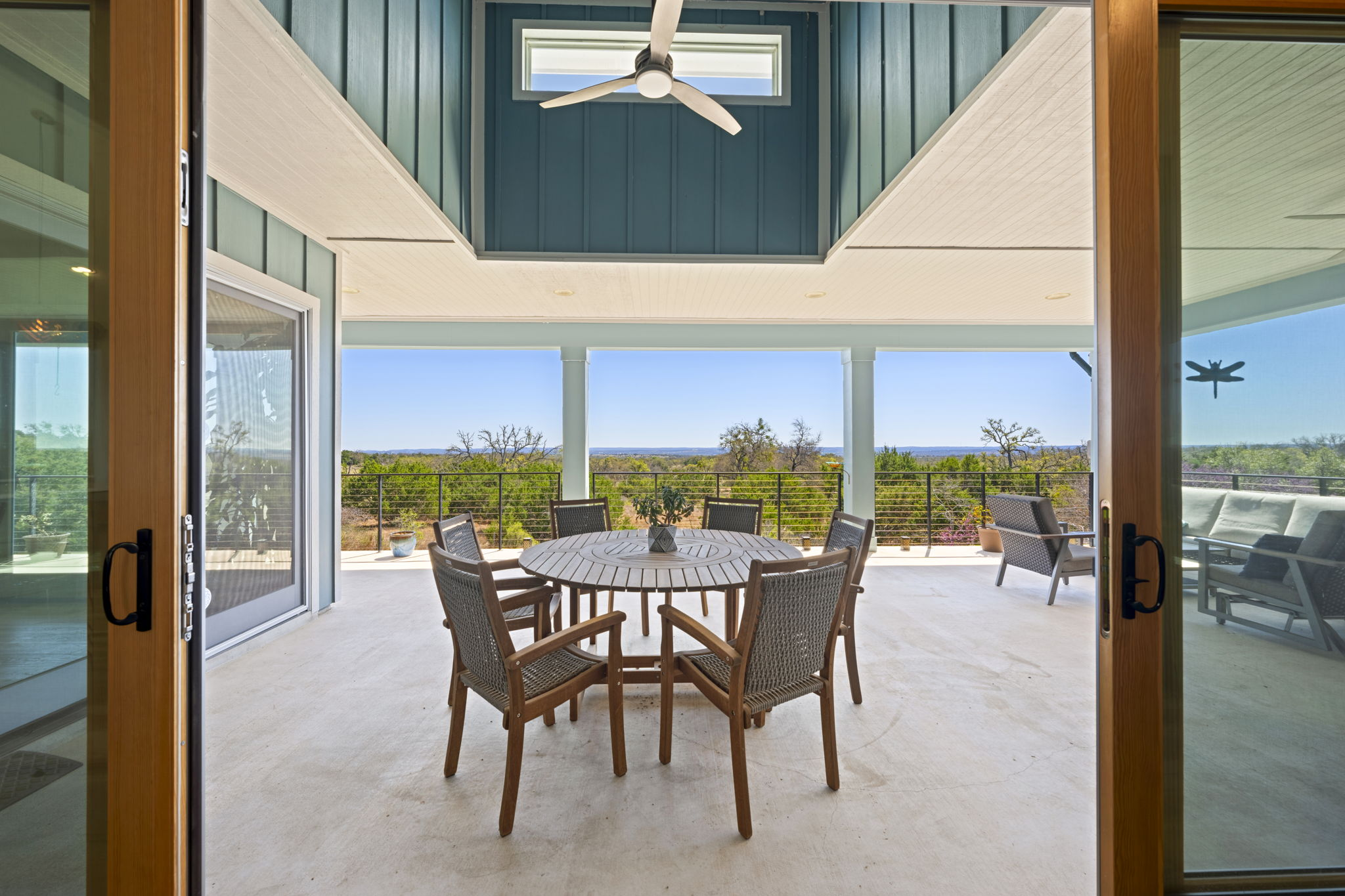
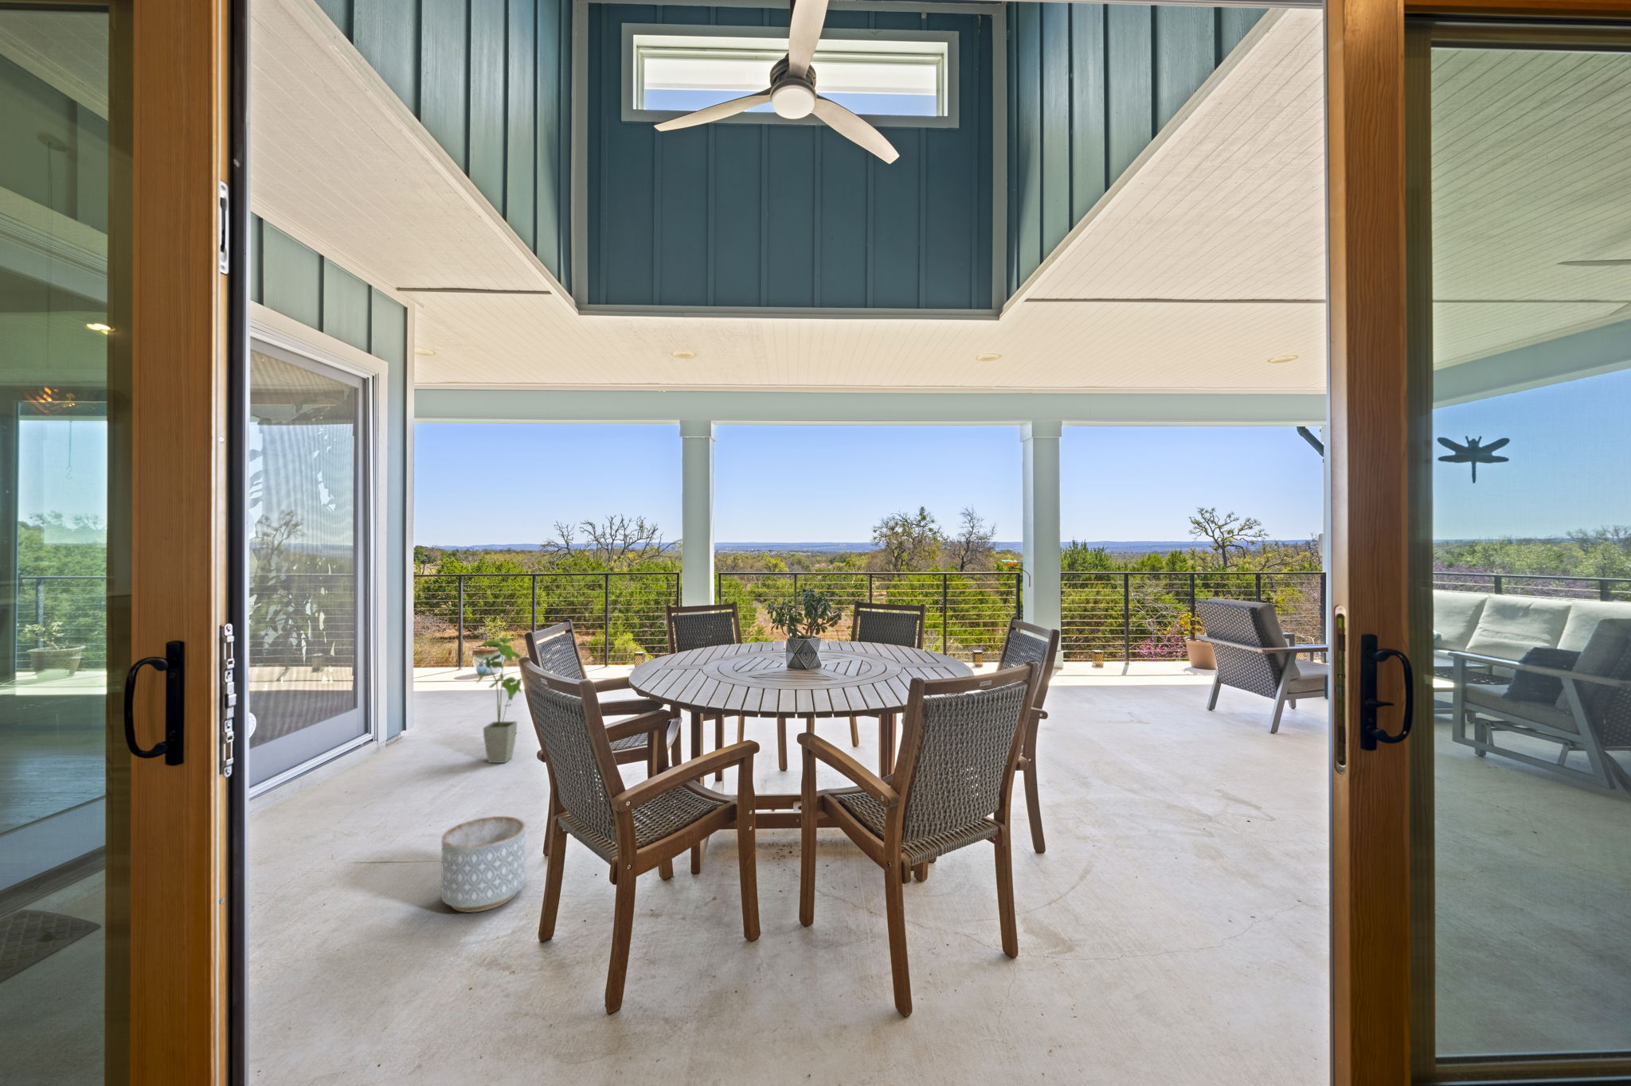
+ planter (484, 863)
+ house plant (508, 699)
